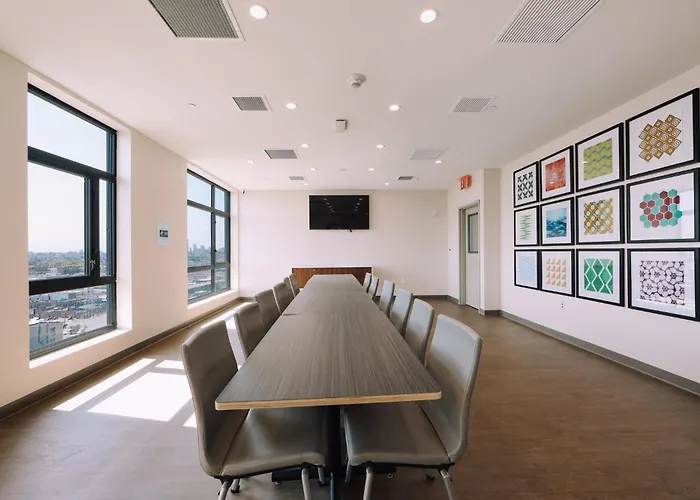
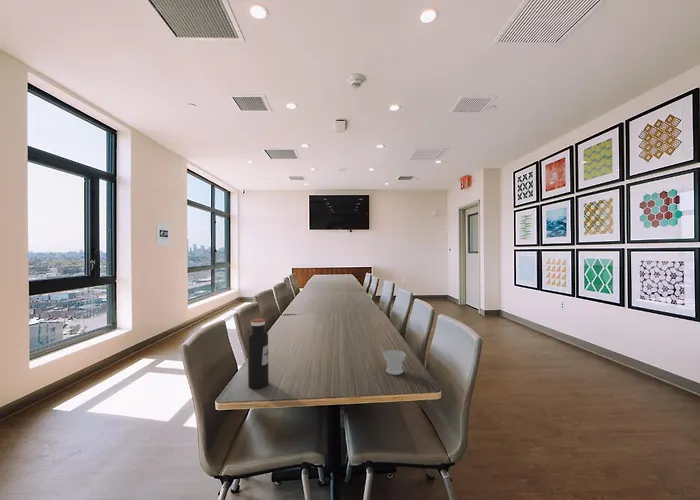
+ cup (394, 362)
+ water bottle (258, 352)
